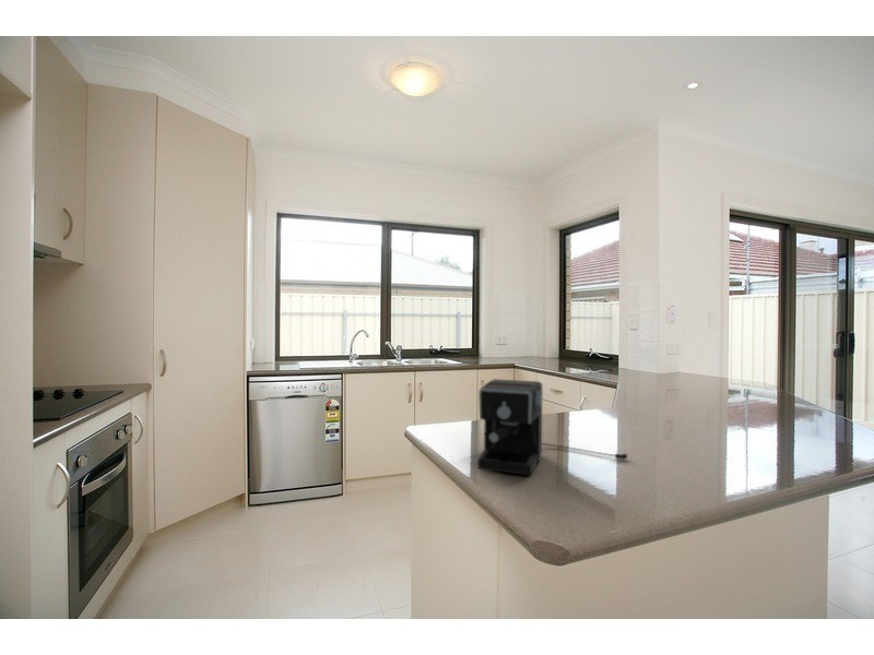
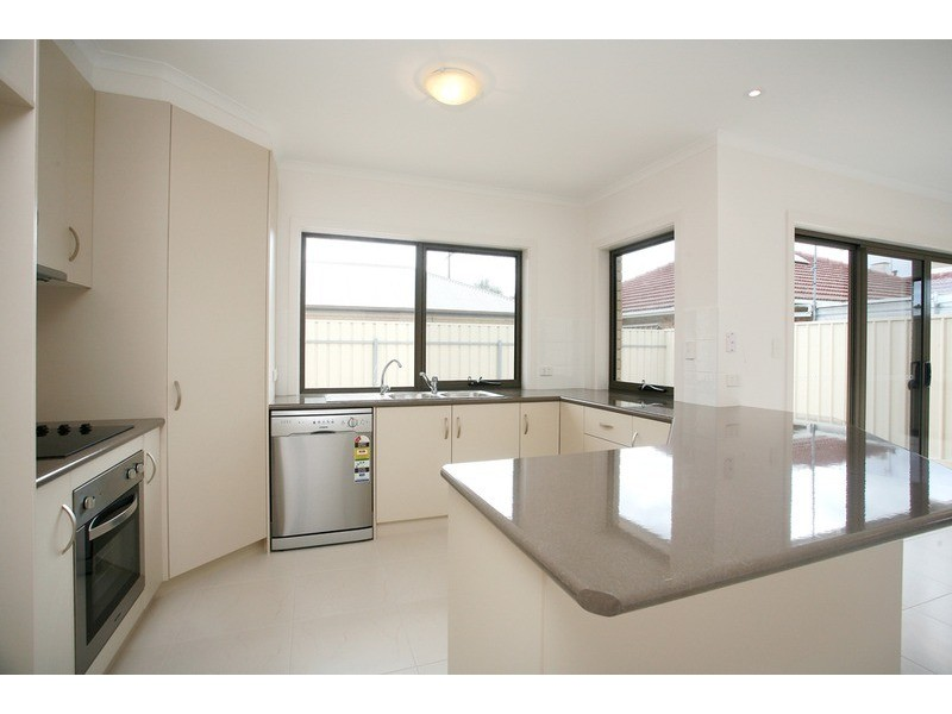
- coffee maker (541, 425)
